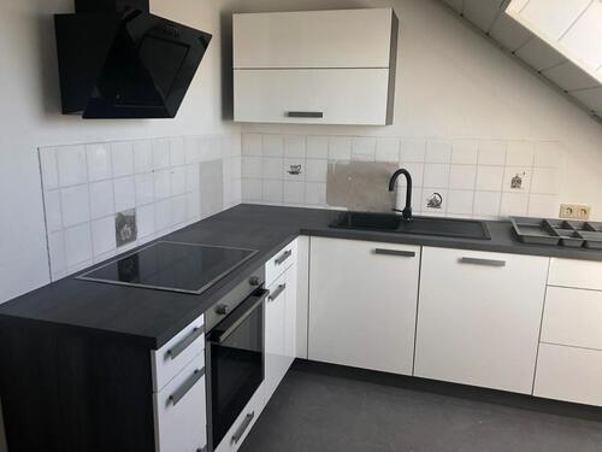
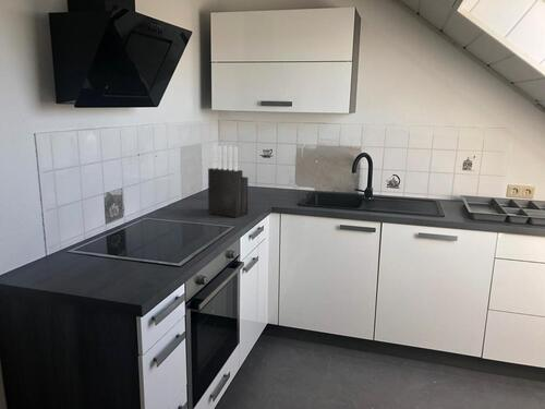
+ knife block (229, 180)
